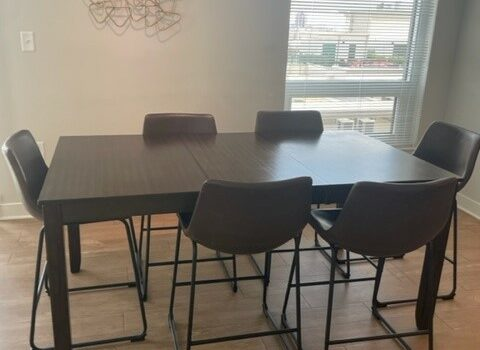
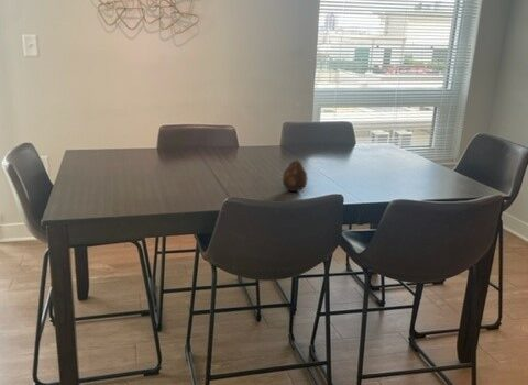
+ fruit (295, 175)
